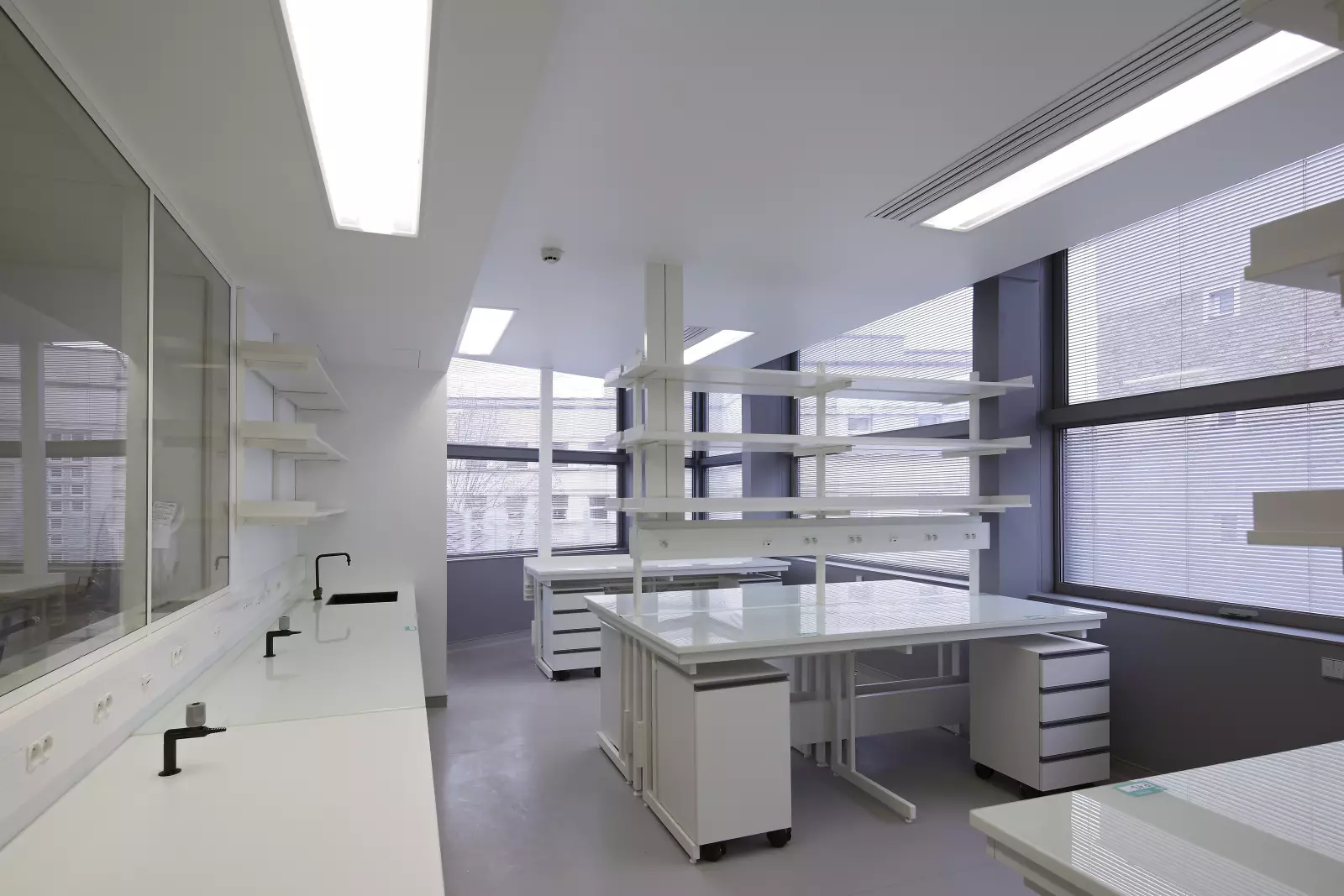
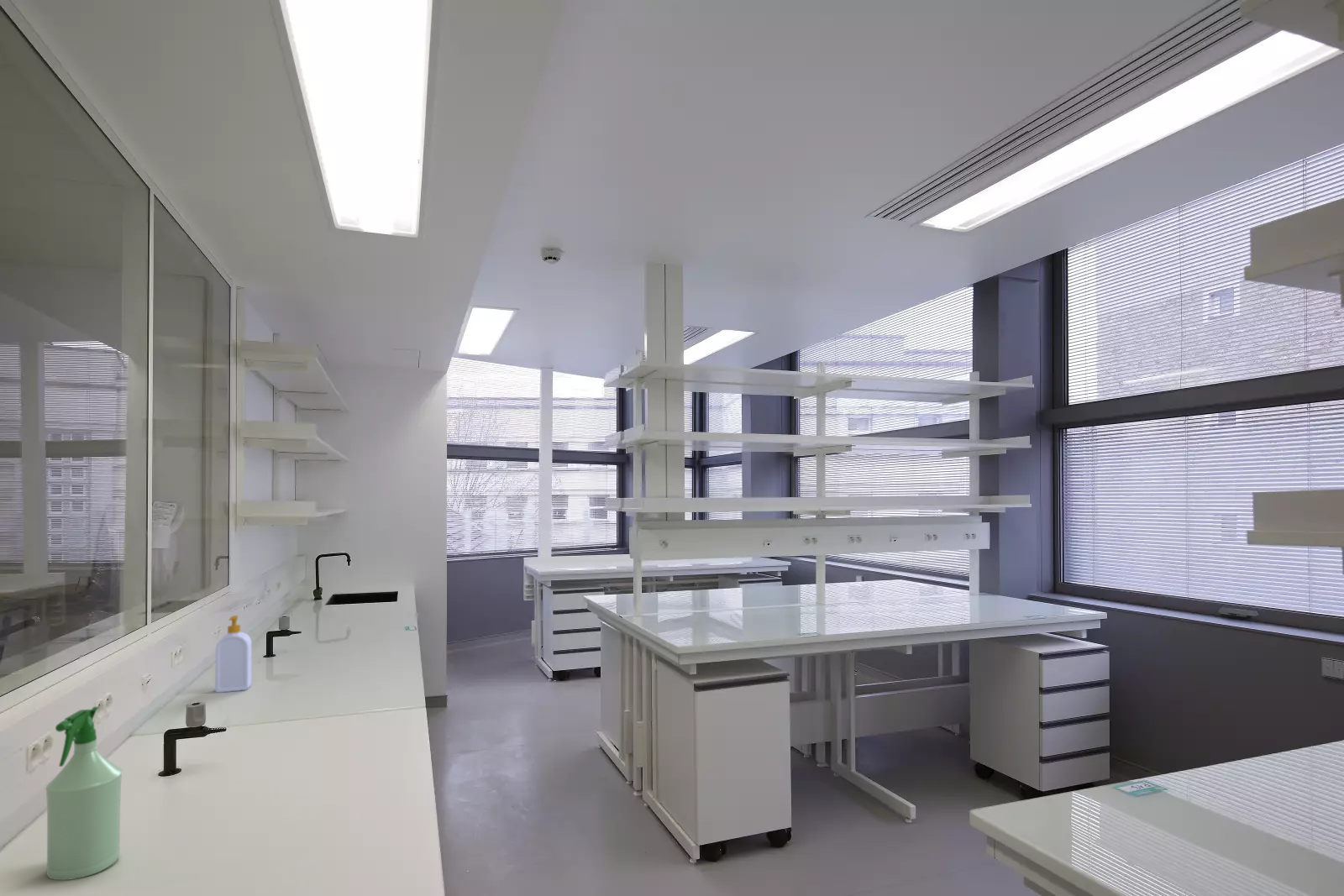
+ spray bottle (84, 787)
+ soap bottle (234, 652)
